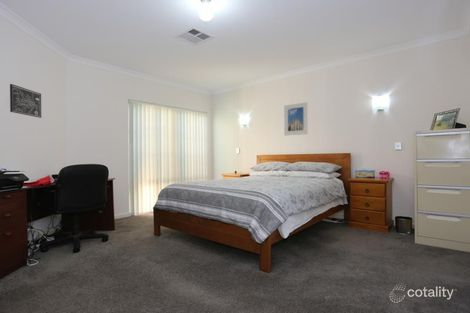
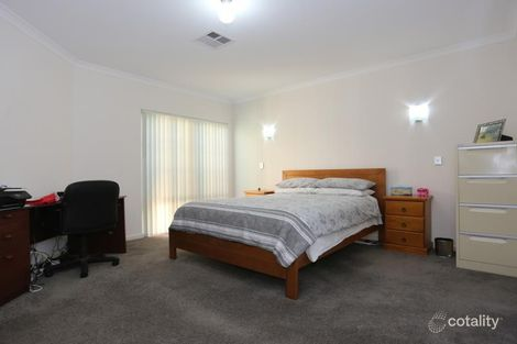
- wall art (26, 102)
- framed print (295, 119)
